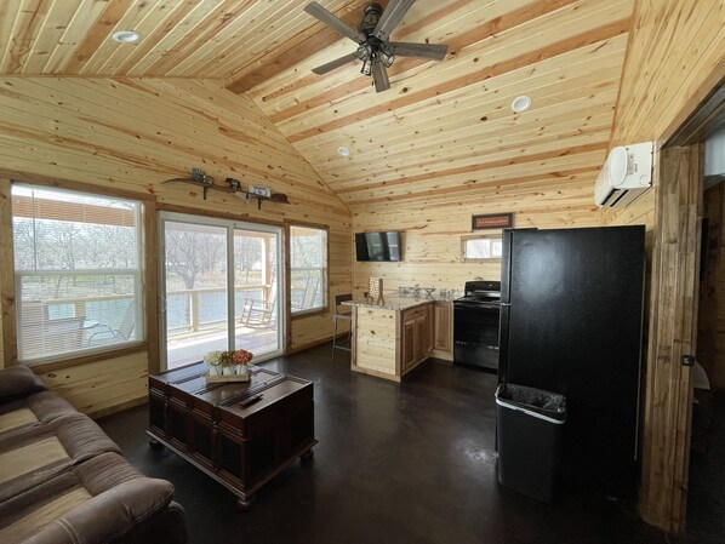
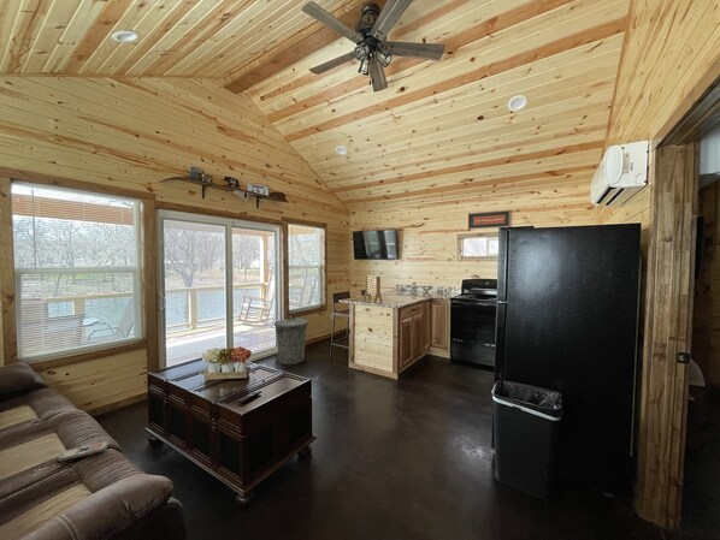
+ remote control (83, 451)
+ trash can (290, 338)
